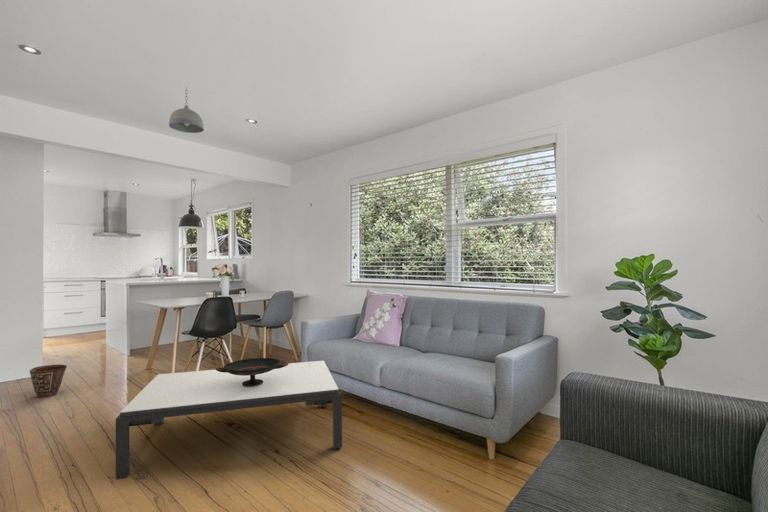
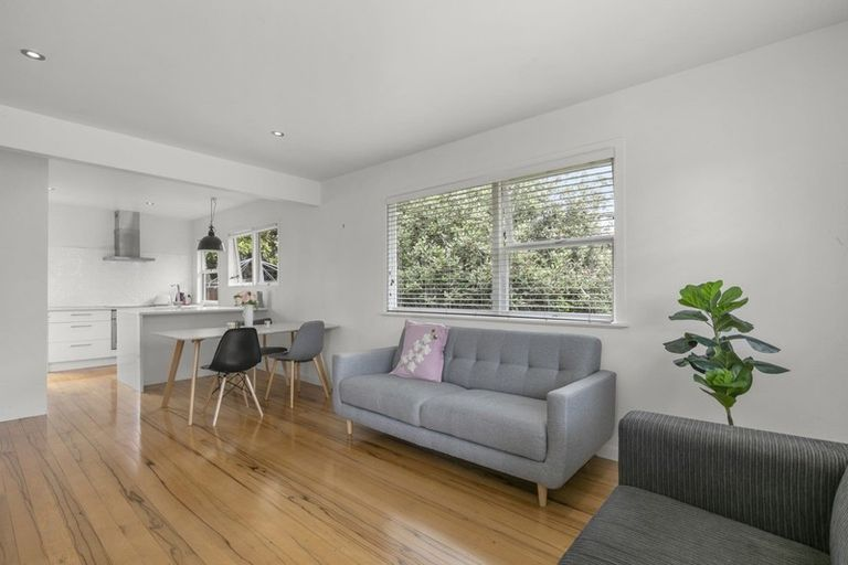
- coffee table (242, 407)
- pendant light (186, 107)
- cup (48, 381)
- decorative bowl (252, 372)
